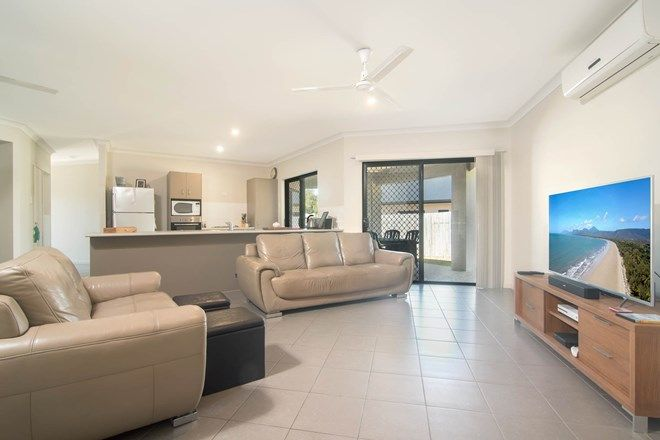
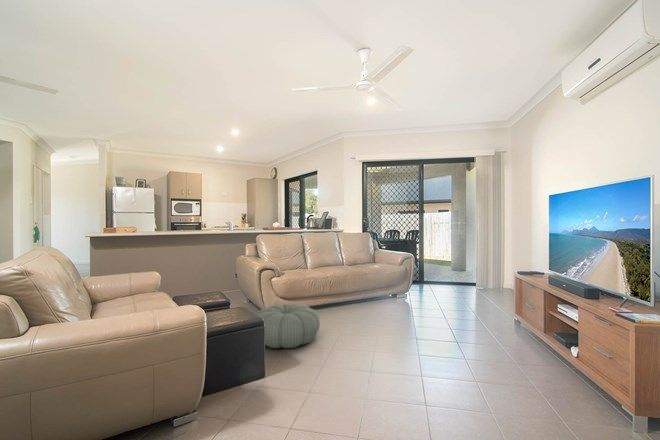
+ pouf (286, 323)
